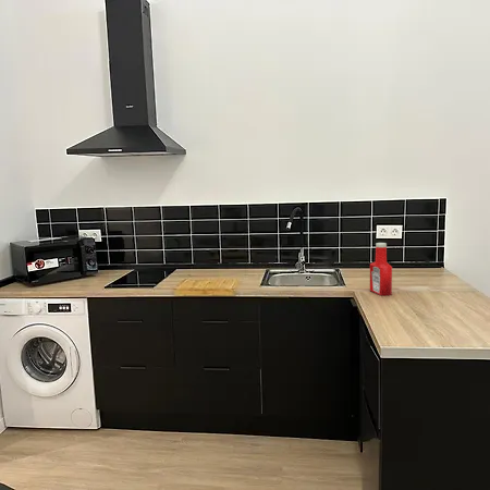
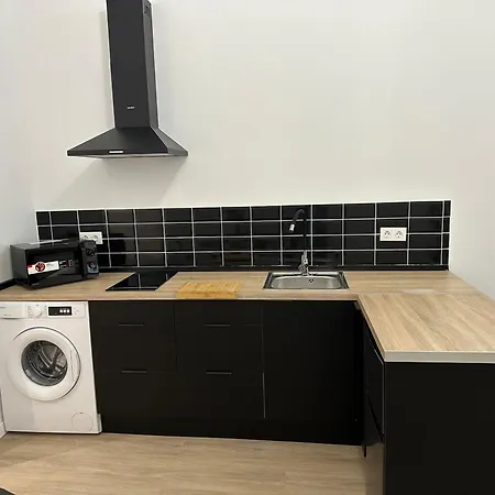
- soap bottle (380, 268)
